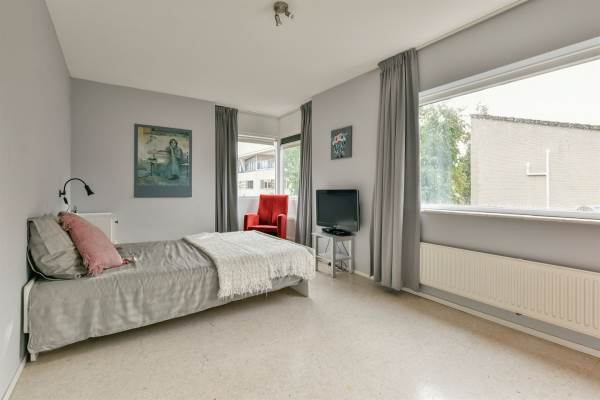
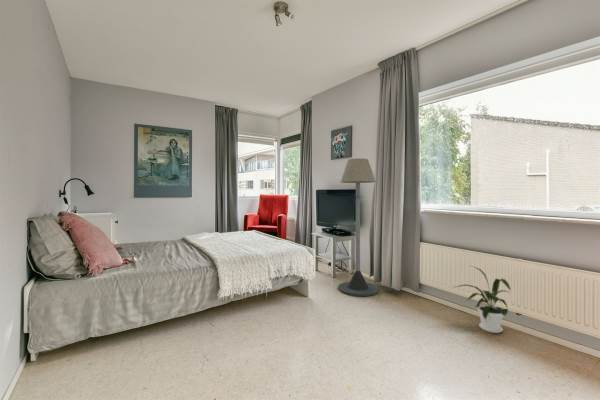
+ house plant (488, 299)
+ floor lamp (357, 224)
